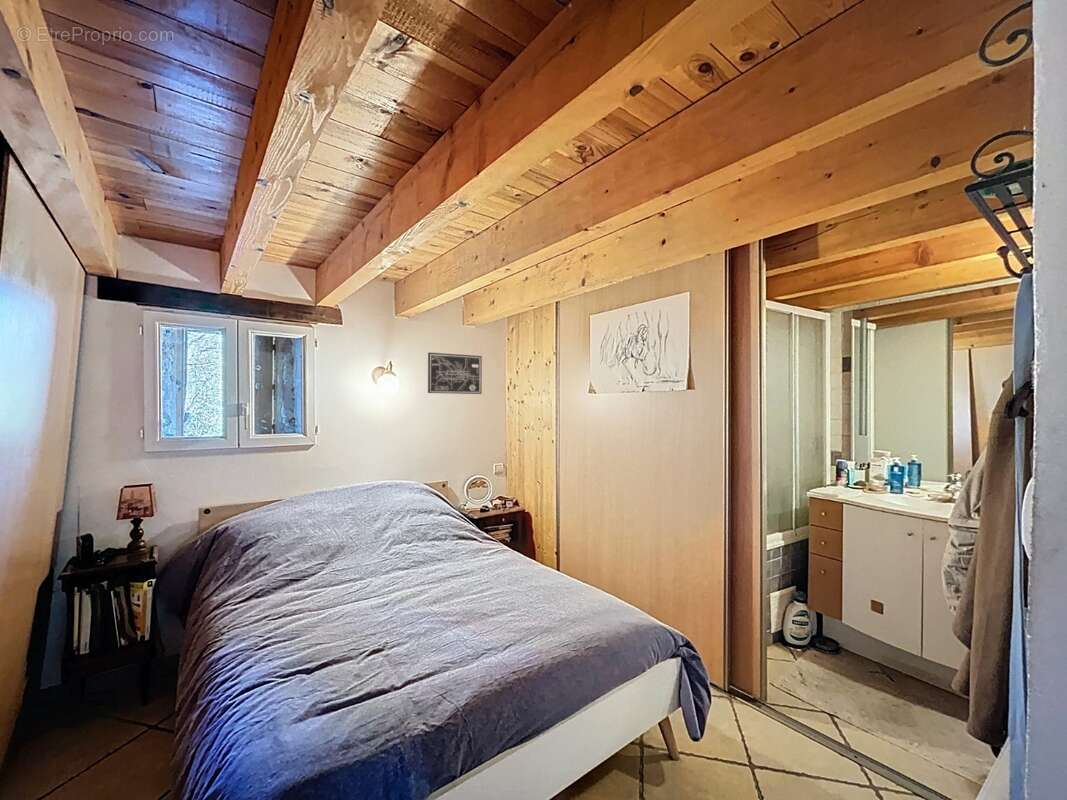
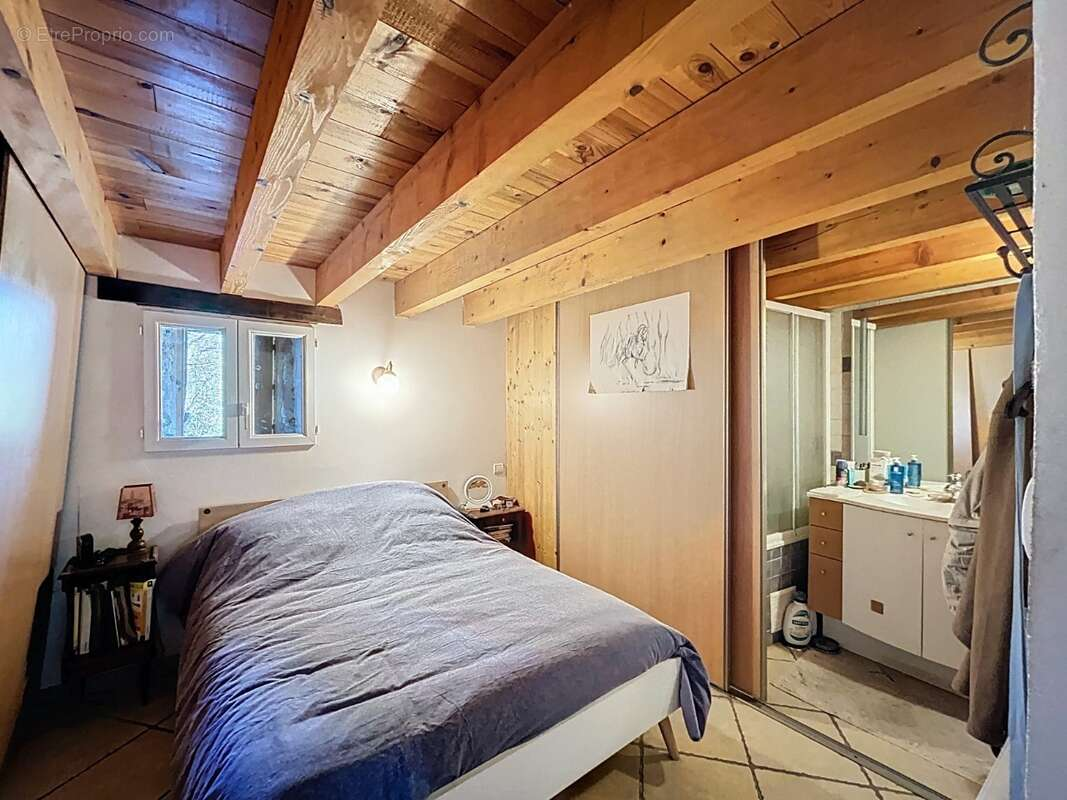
- wall art (455, 373)
